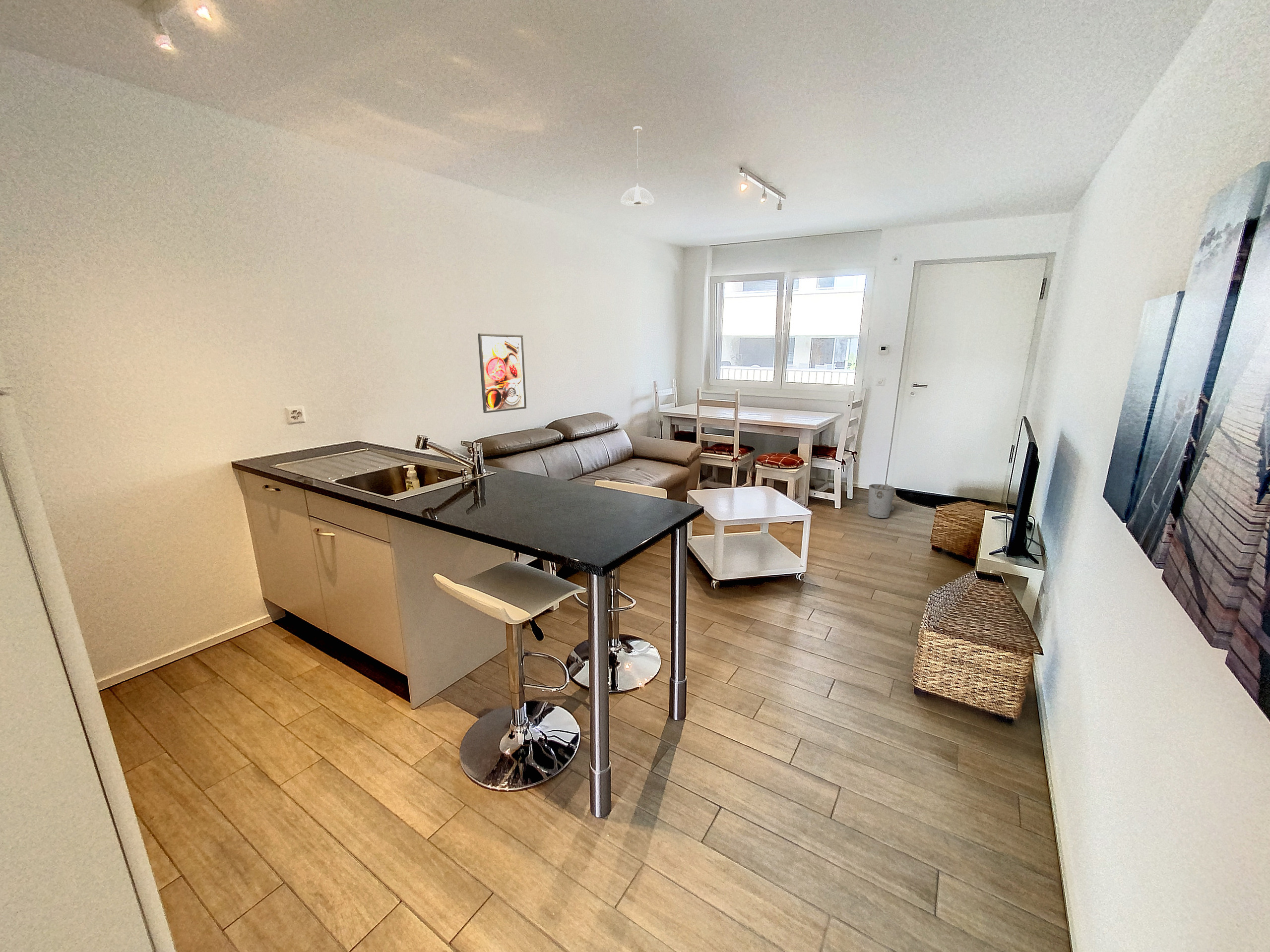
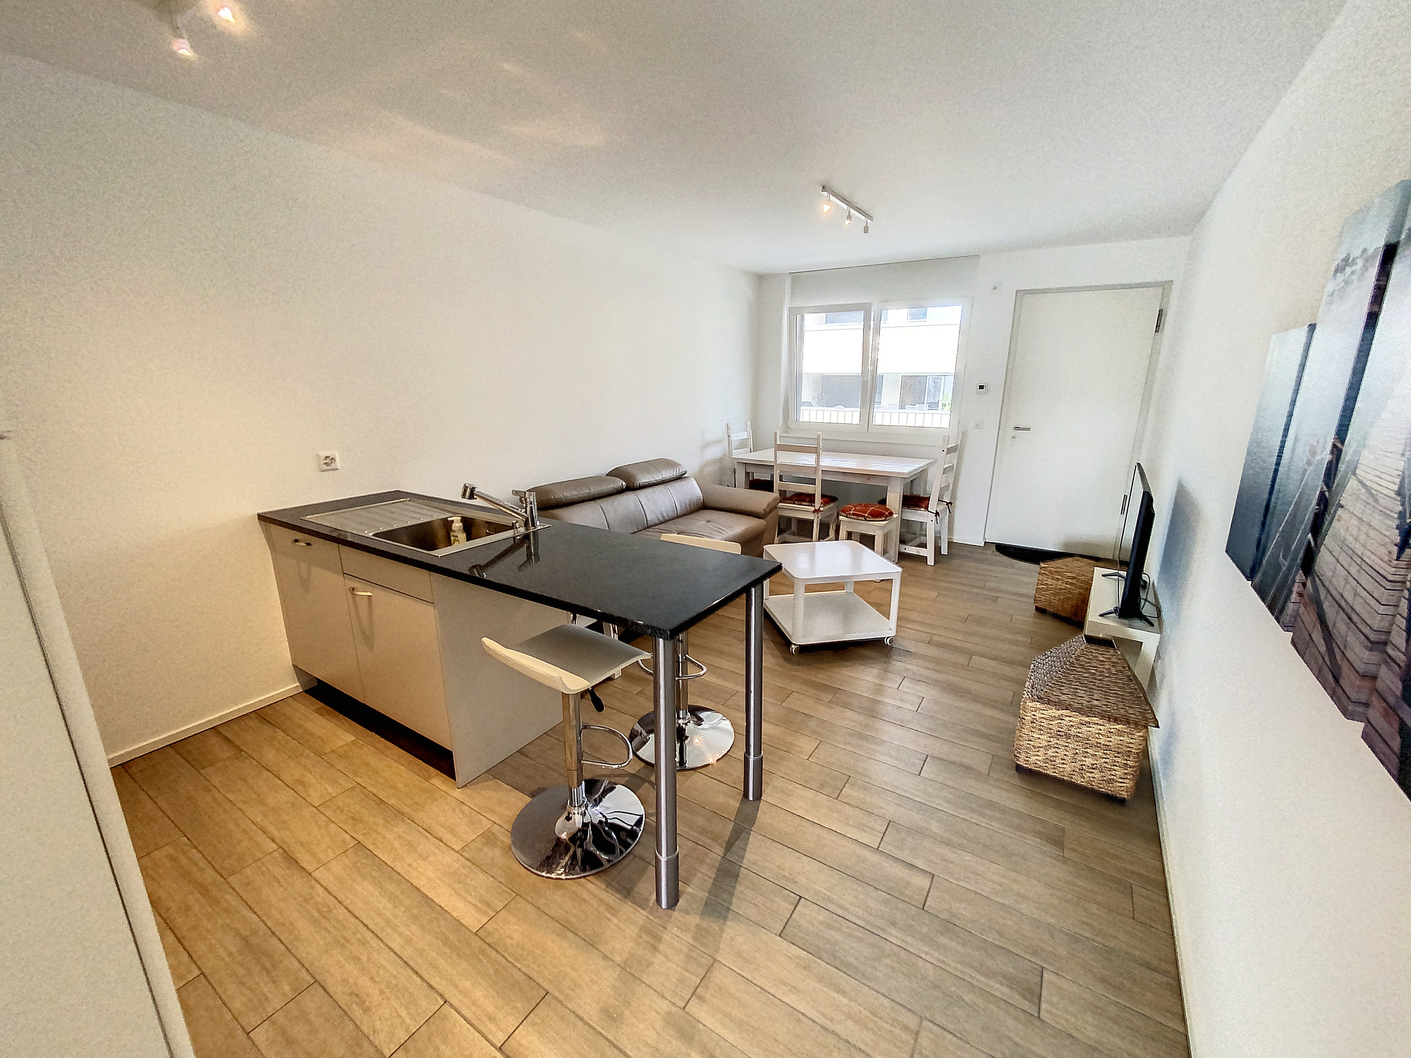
- pendant light (637, 166)
- trash can (882, 498)
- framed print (504, 373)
